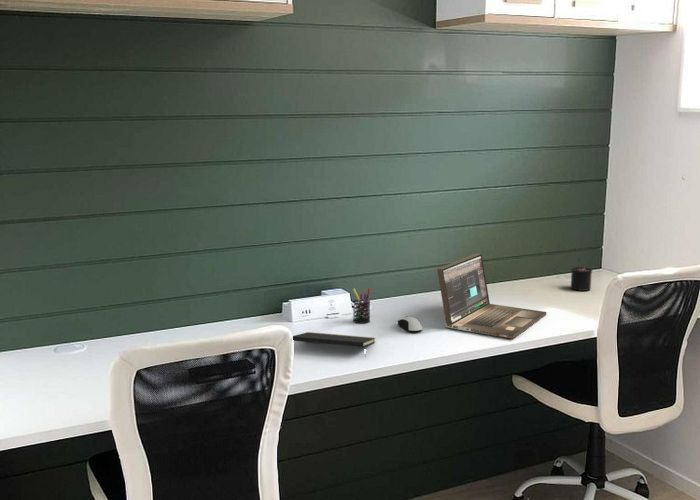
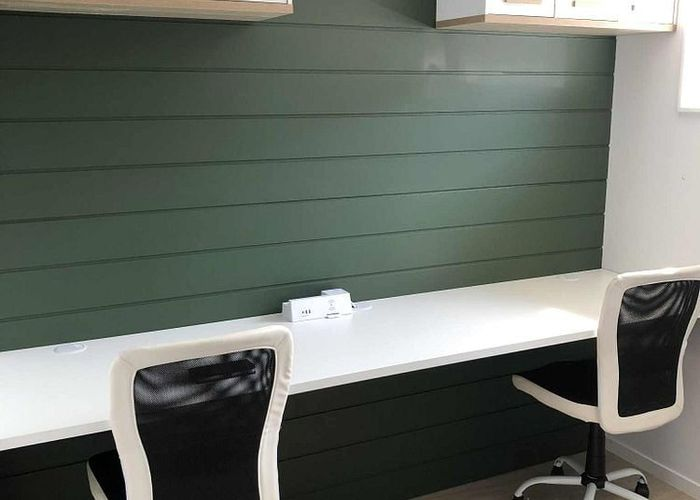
- computer mouse (410, 322)
- pen holder (363, 303)
- notepad (334, 339)
- candle (581, 274)
- laptop (487, 292)
